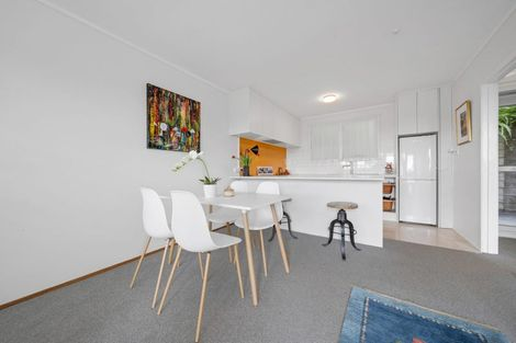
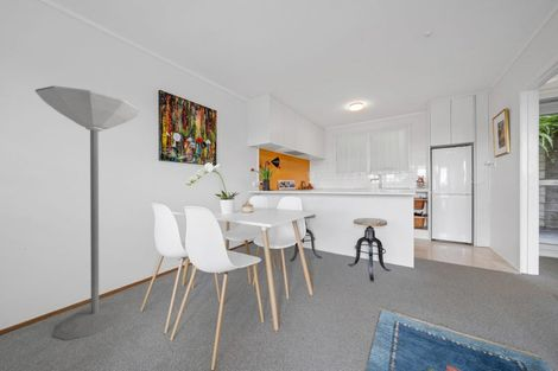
+ floor lamp (94, 211)
